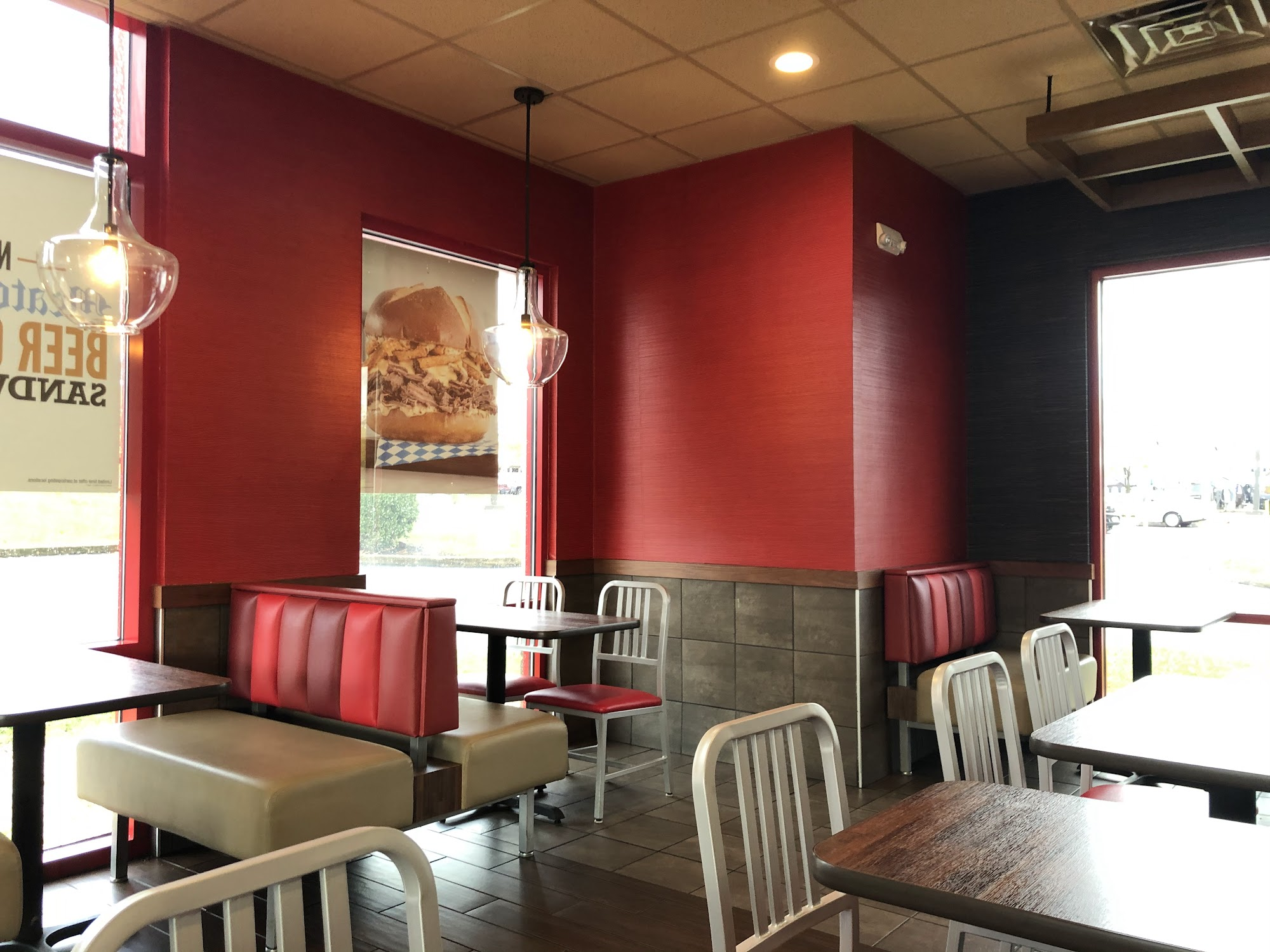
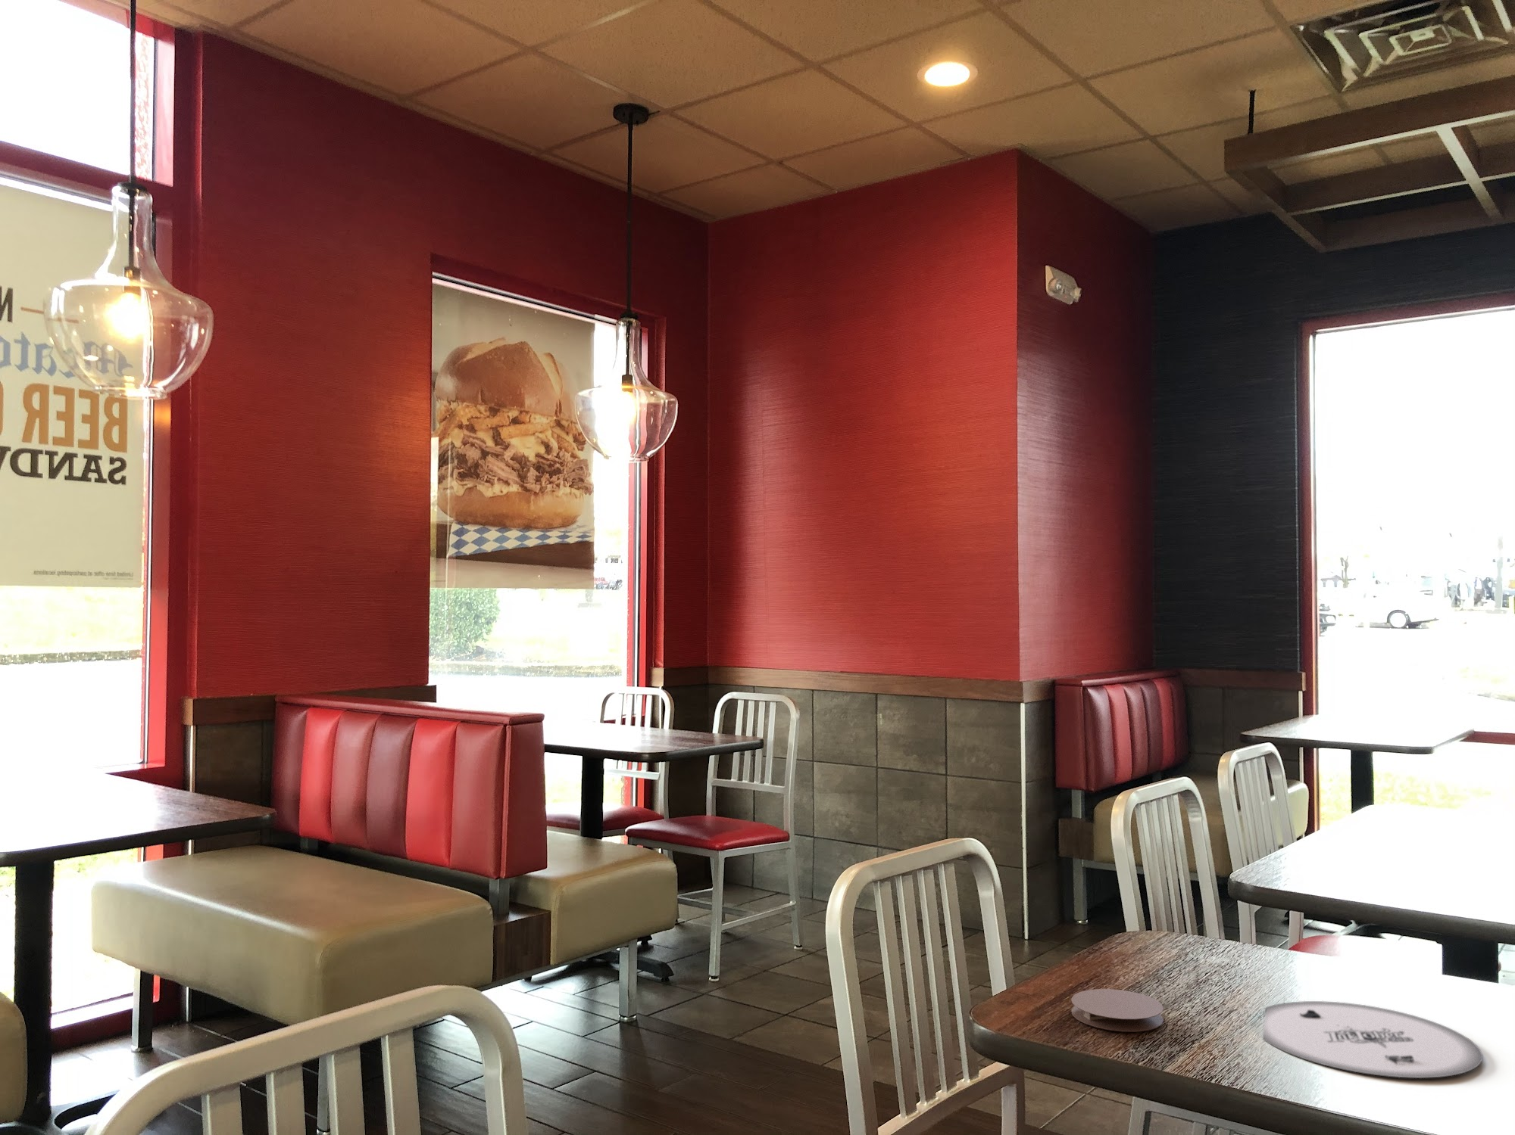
+ plate (1361, 1034)
+ coaster (1117, 1010)
